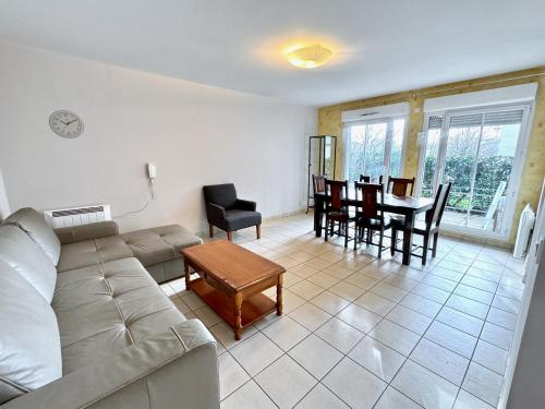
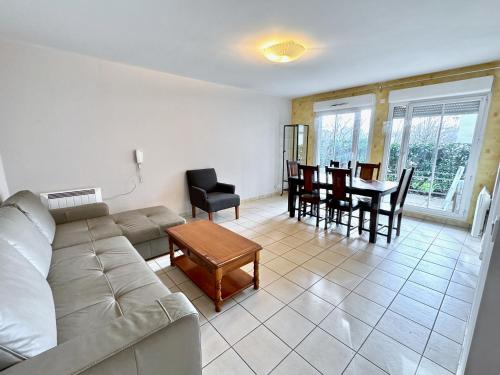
- wall clock (66, 124)
